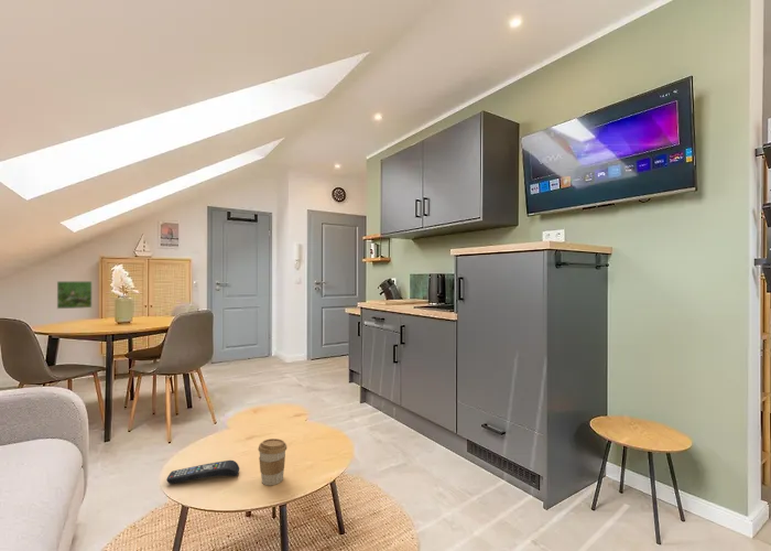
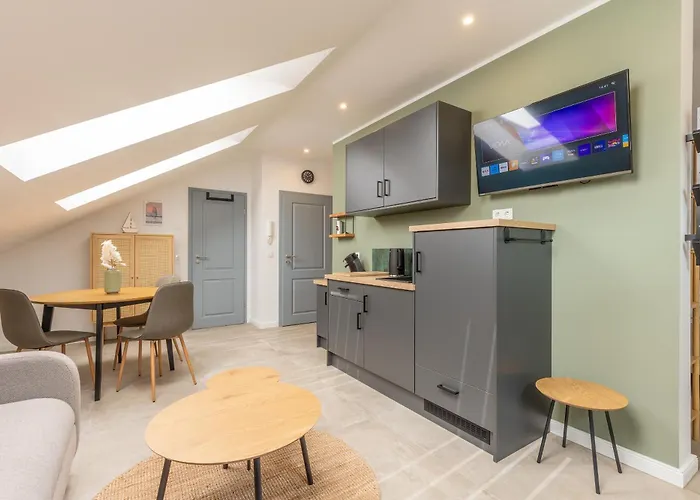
- coffee cup (272, 460)
- remote control (204, 472)
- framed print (75, 294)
